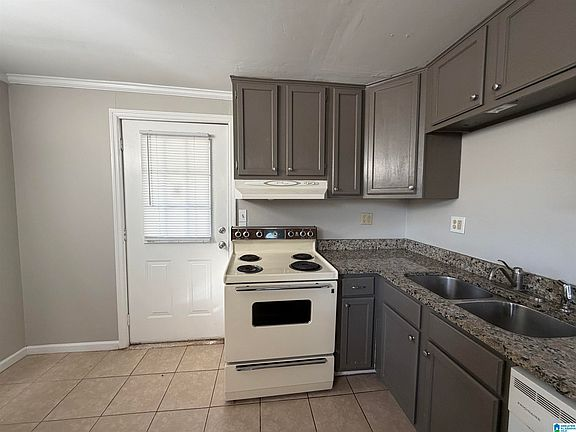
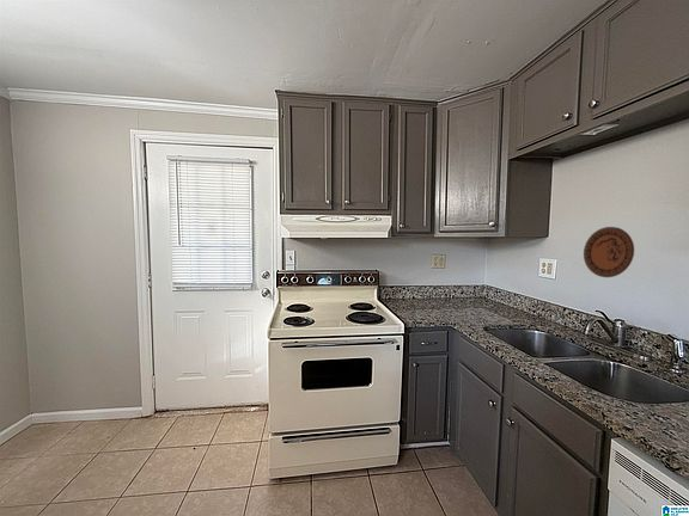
+ decorative plate (608, 252)
